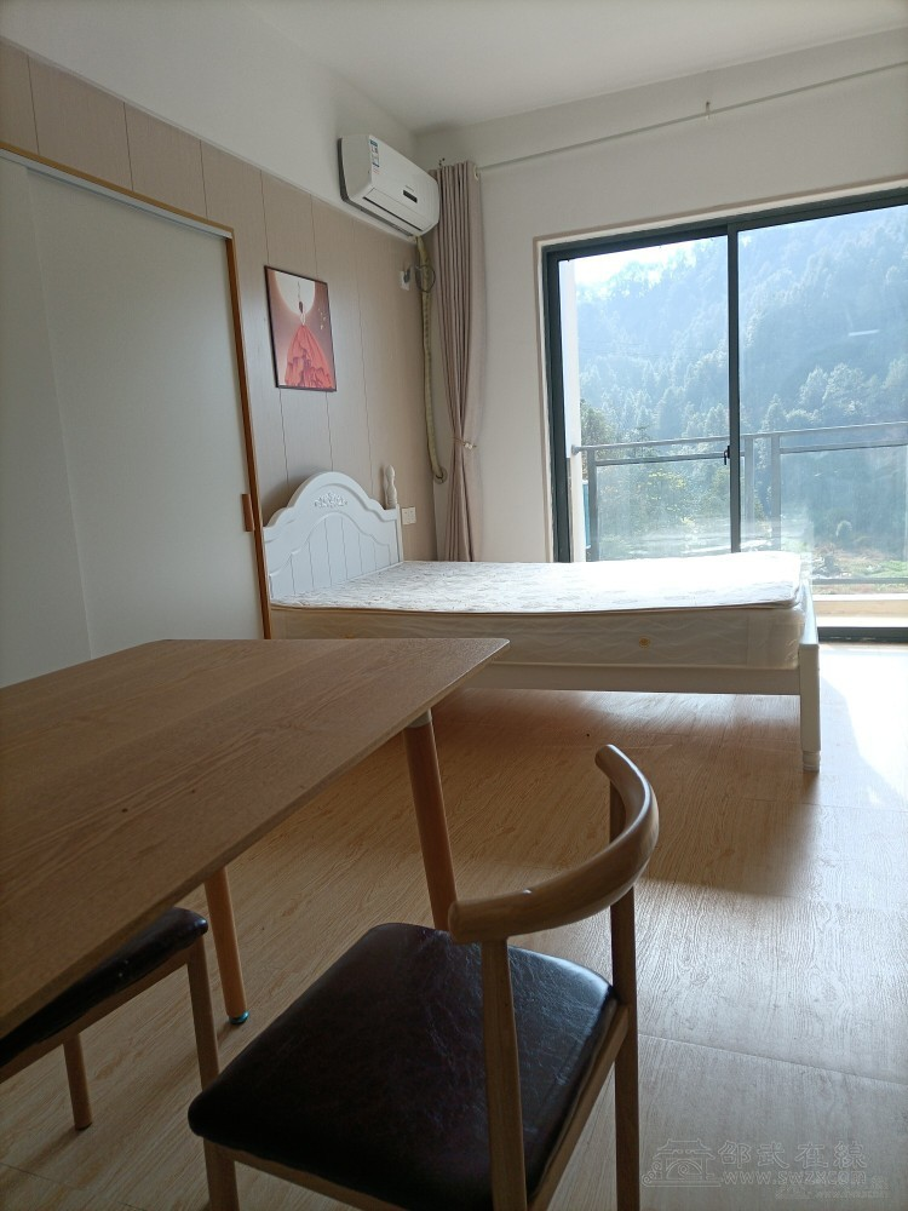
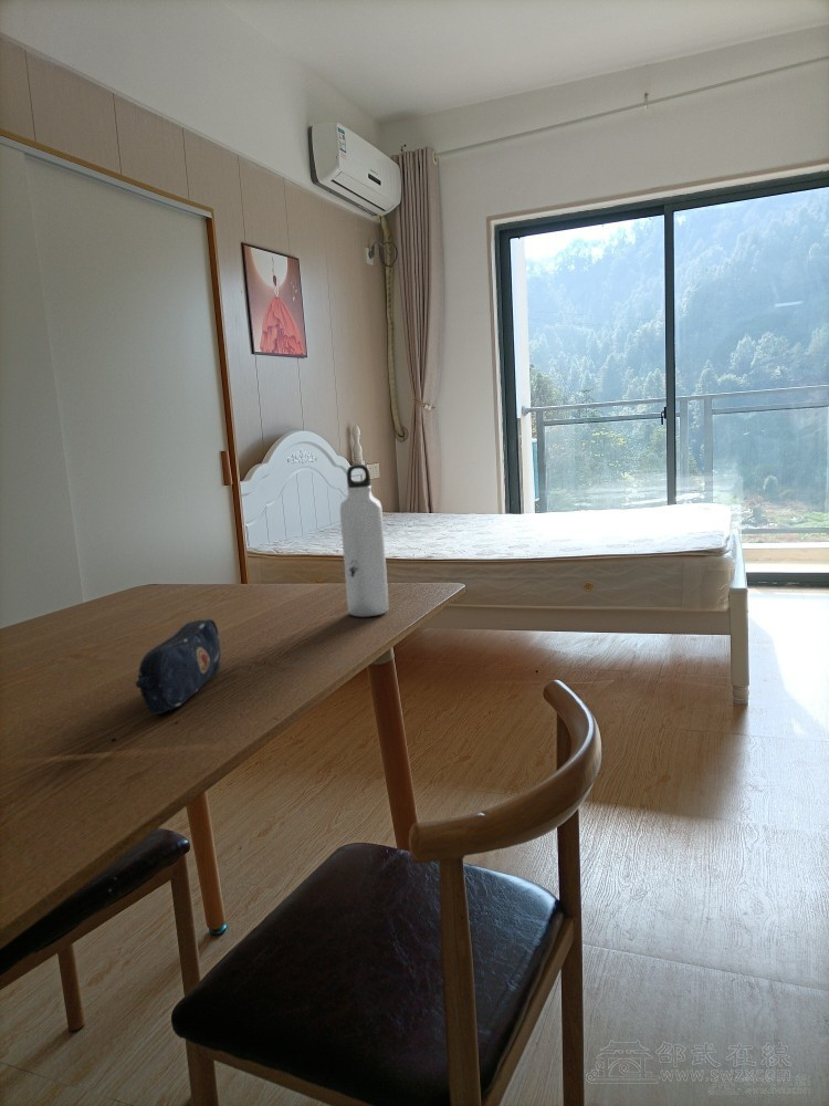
+ water bottle (363, 539)
+ pencil case (185, 662)
